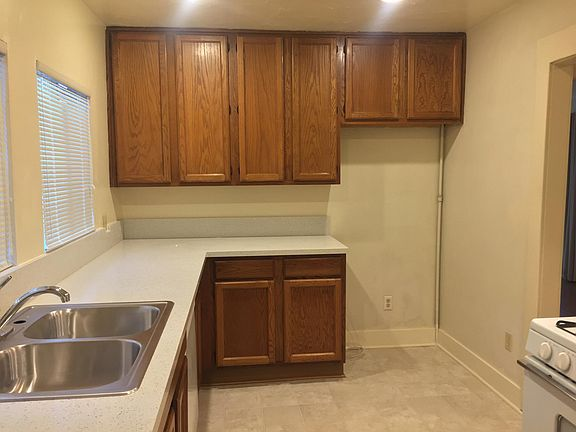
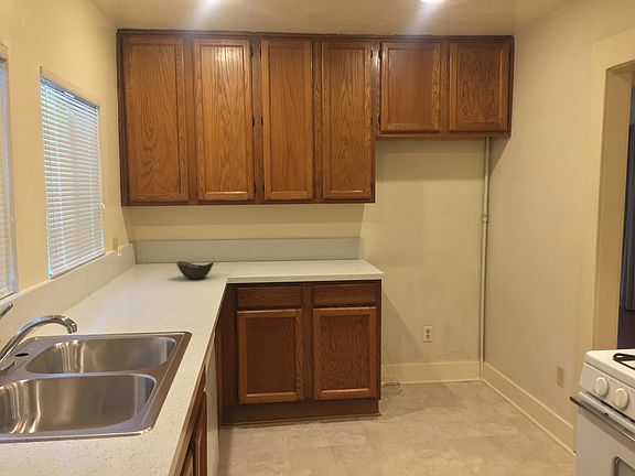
+ bowl (195, 270)
